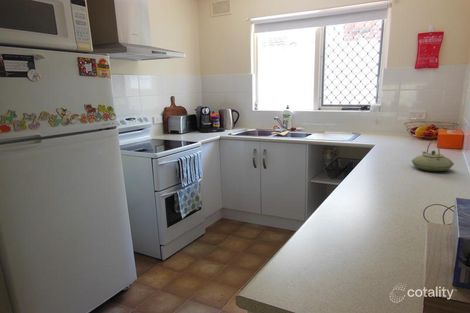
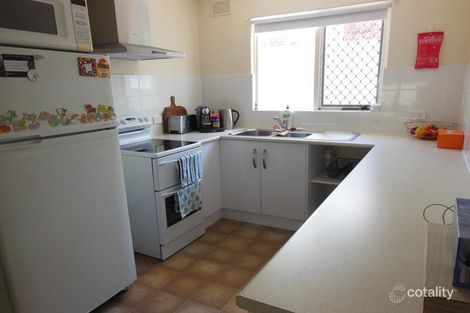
- teapot (431, 154)
